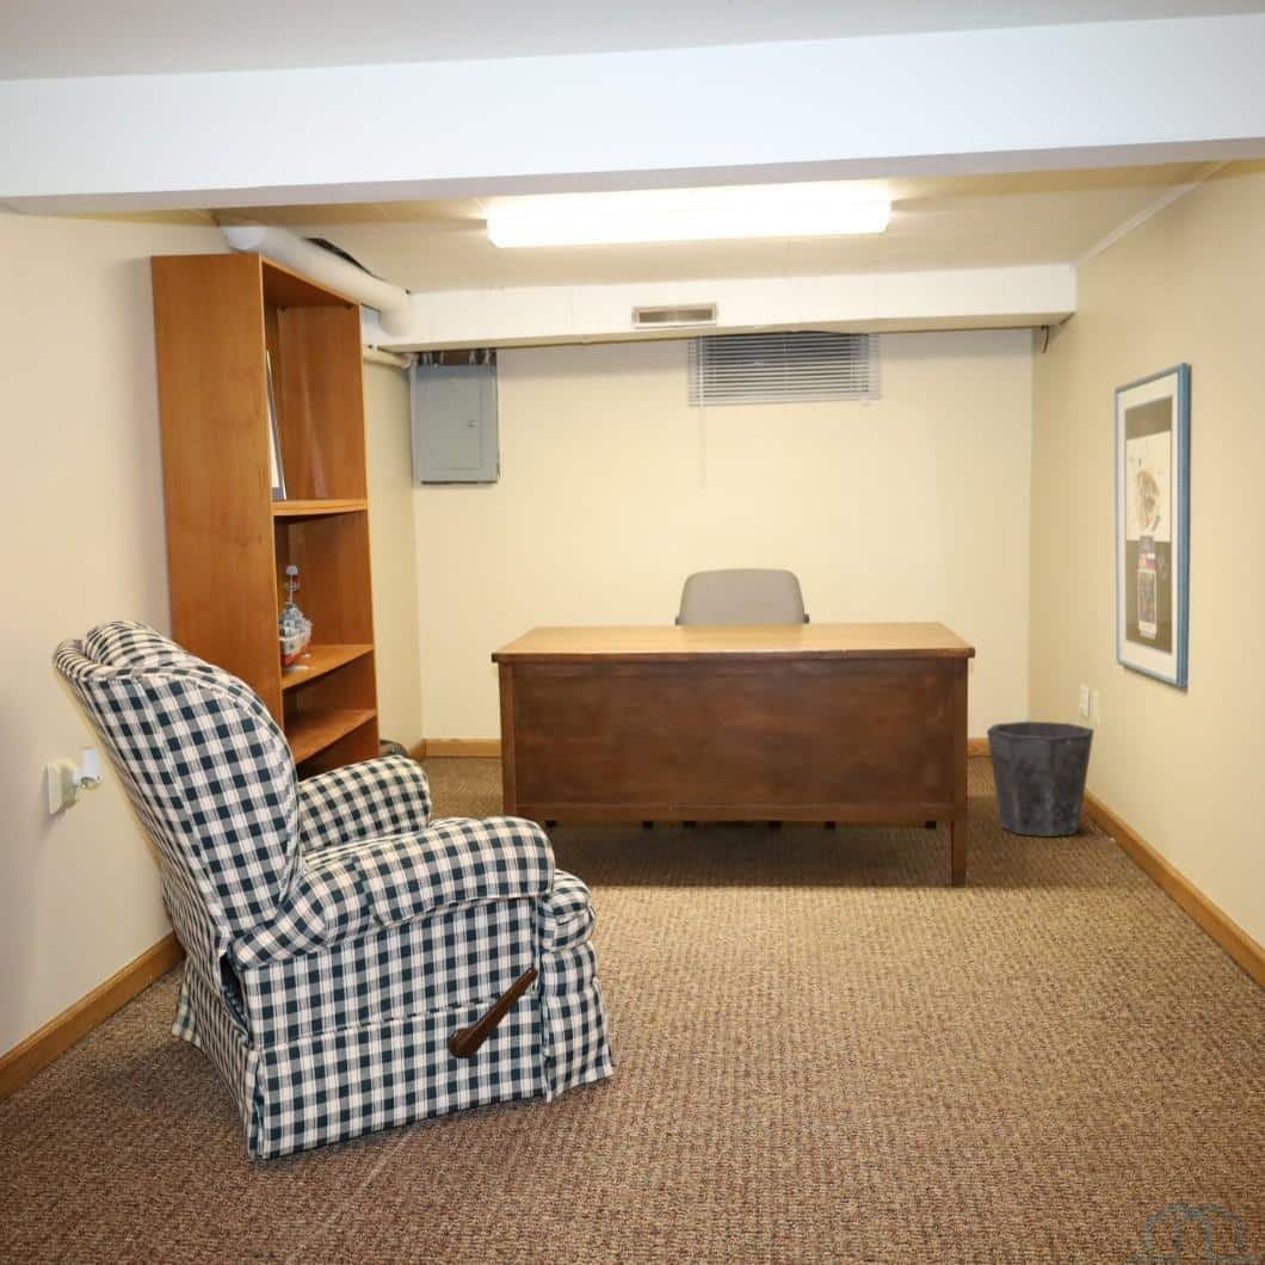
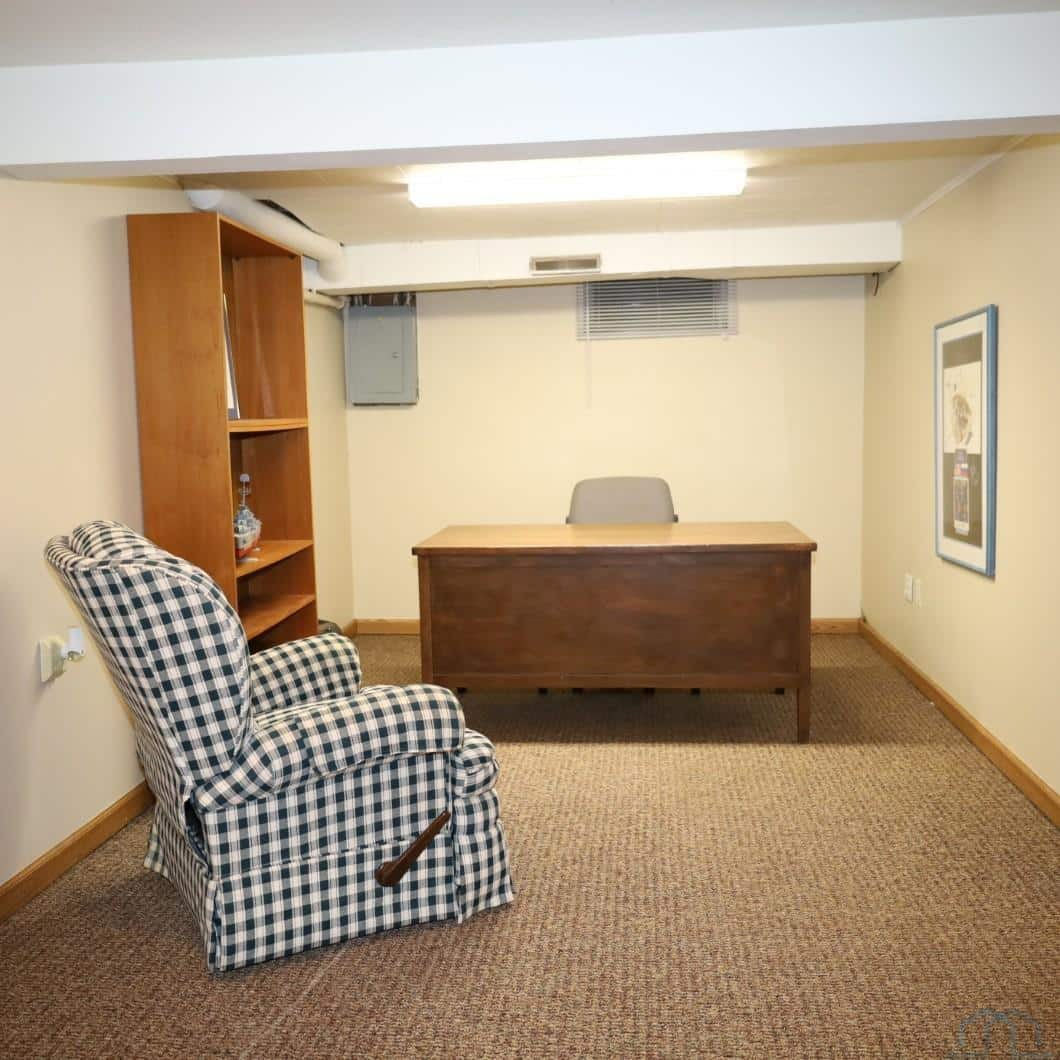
- waste bin (1039, 778)
